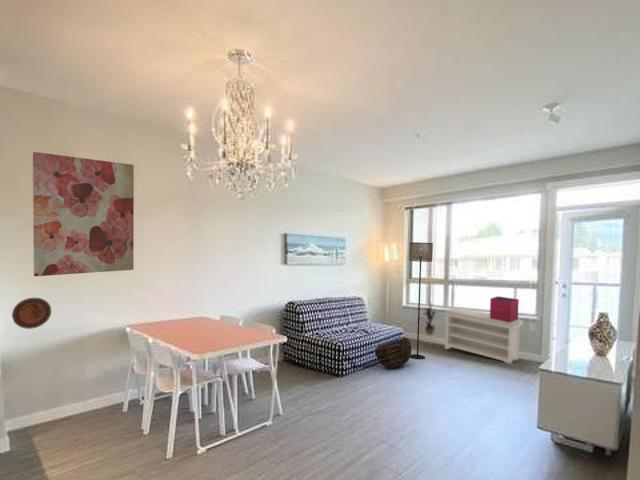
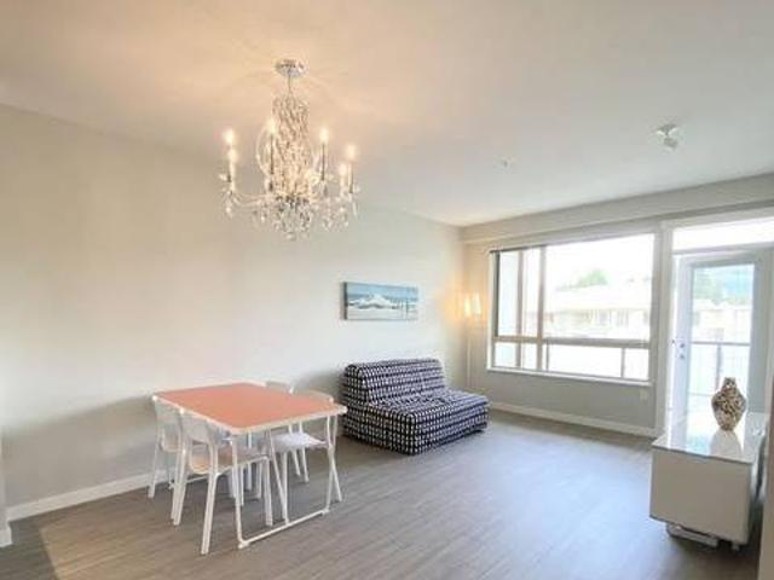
- storage bin (504, 308)
- wall art (87, 216)
- floor lamp (419, 300)
- house plant (427, 322)
- decorative plate (32, 313)
- bench (481, 334)
- basket (394, 352)
